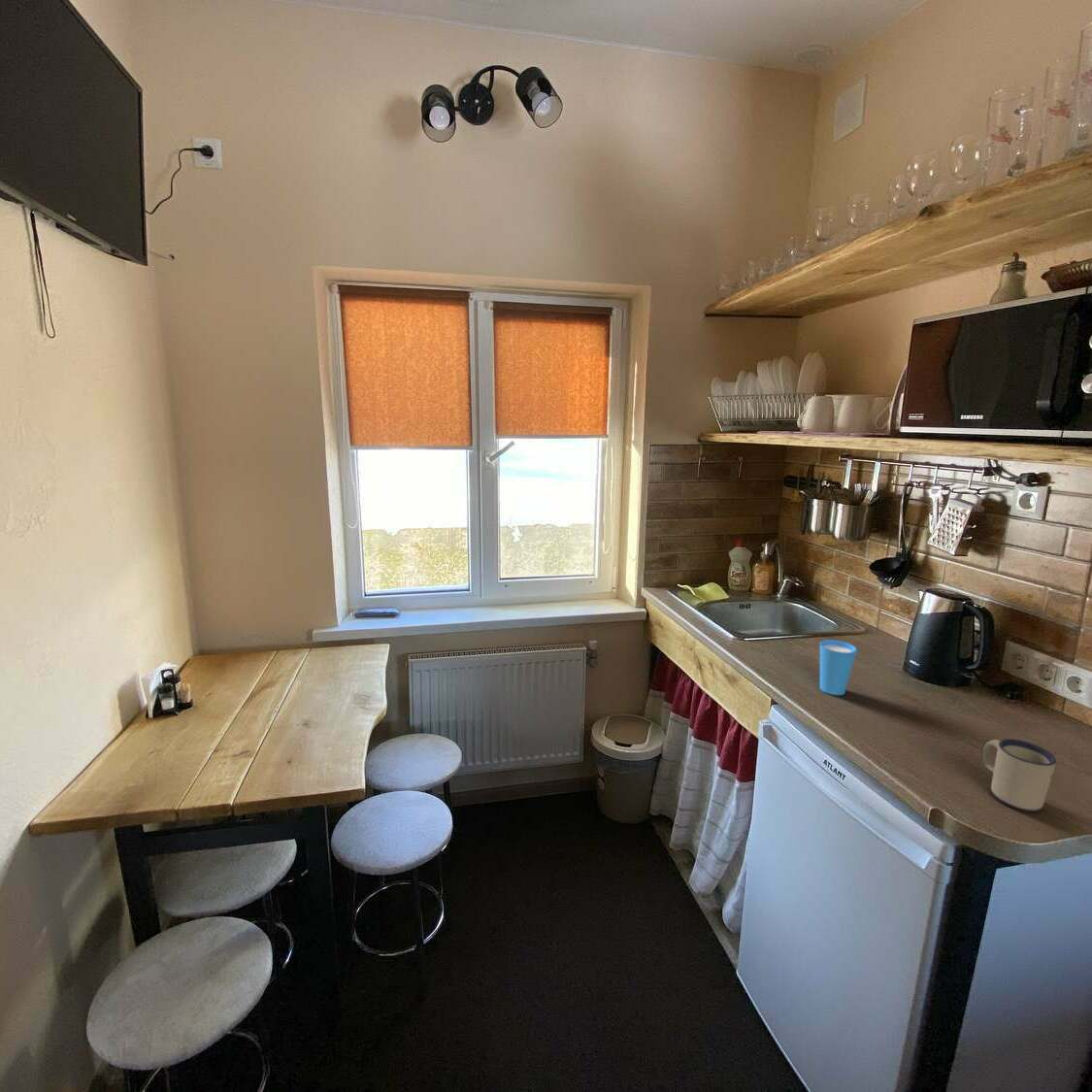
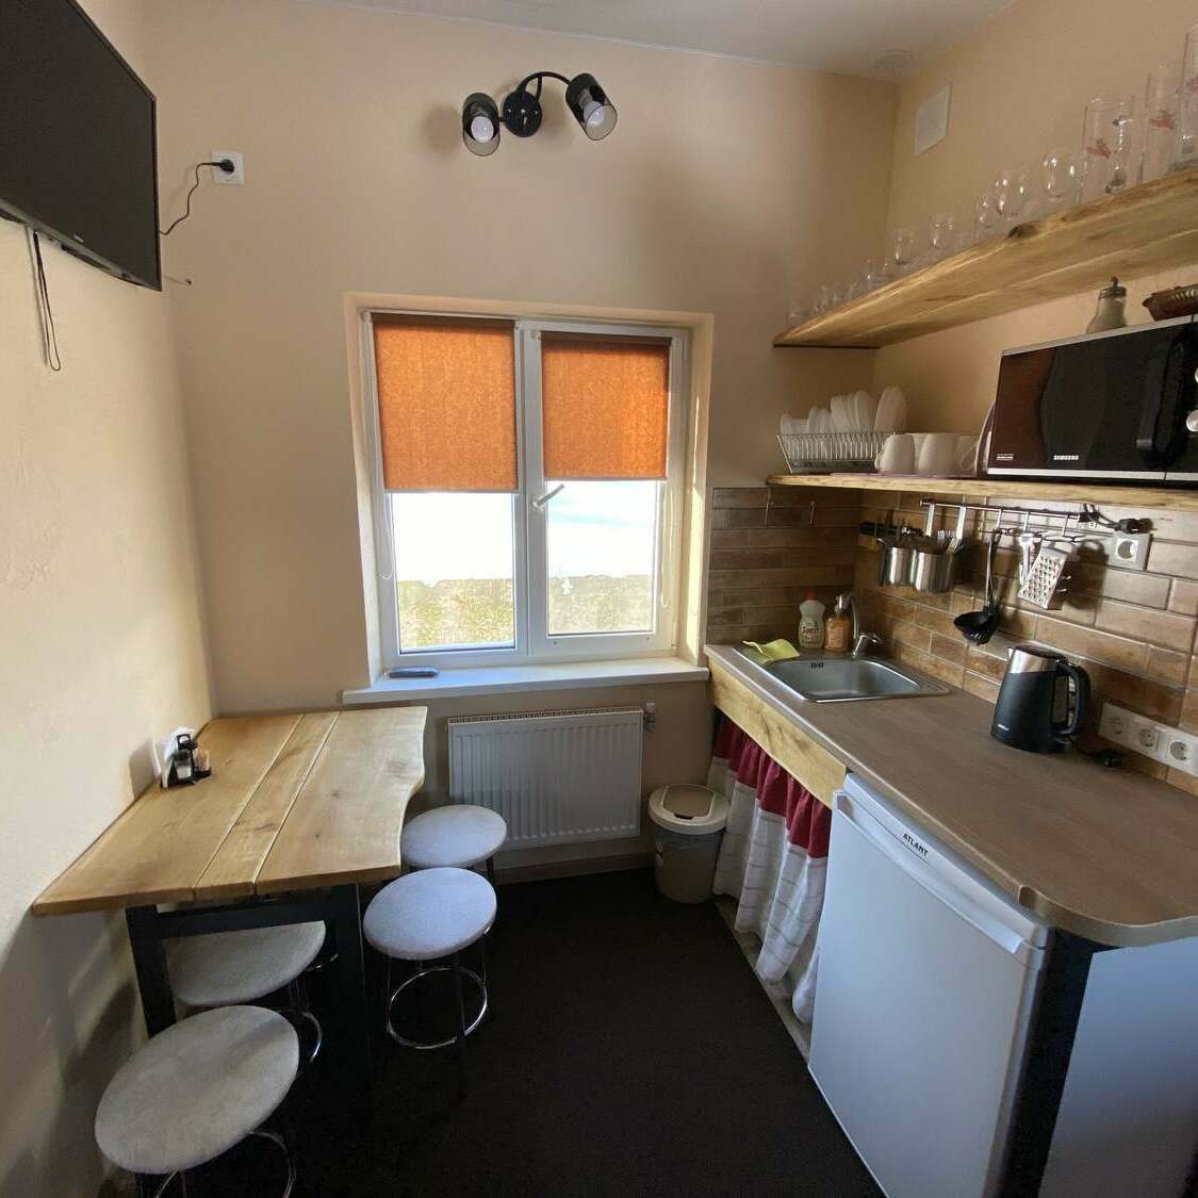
- cup (835, 668)
- mug (1013, 770)
